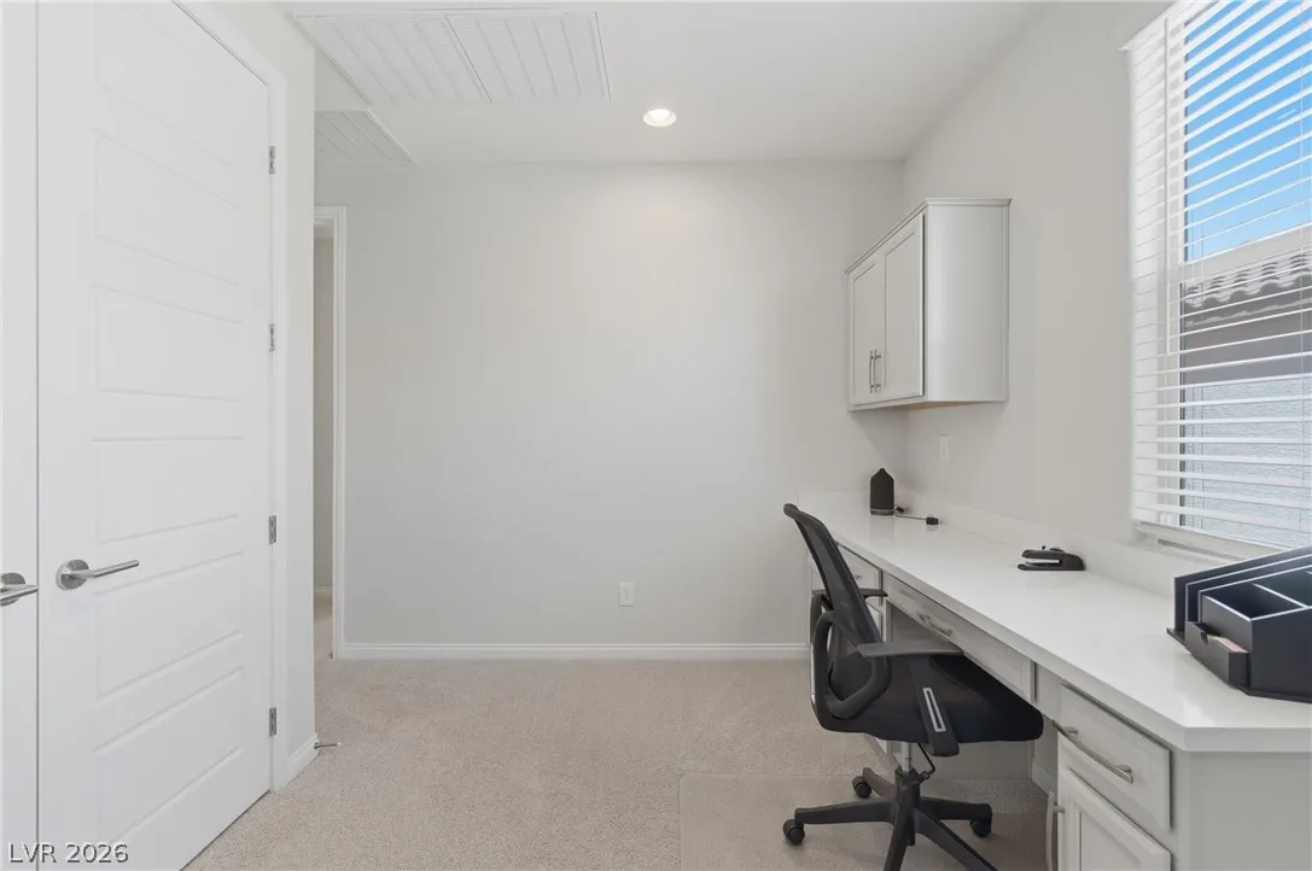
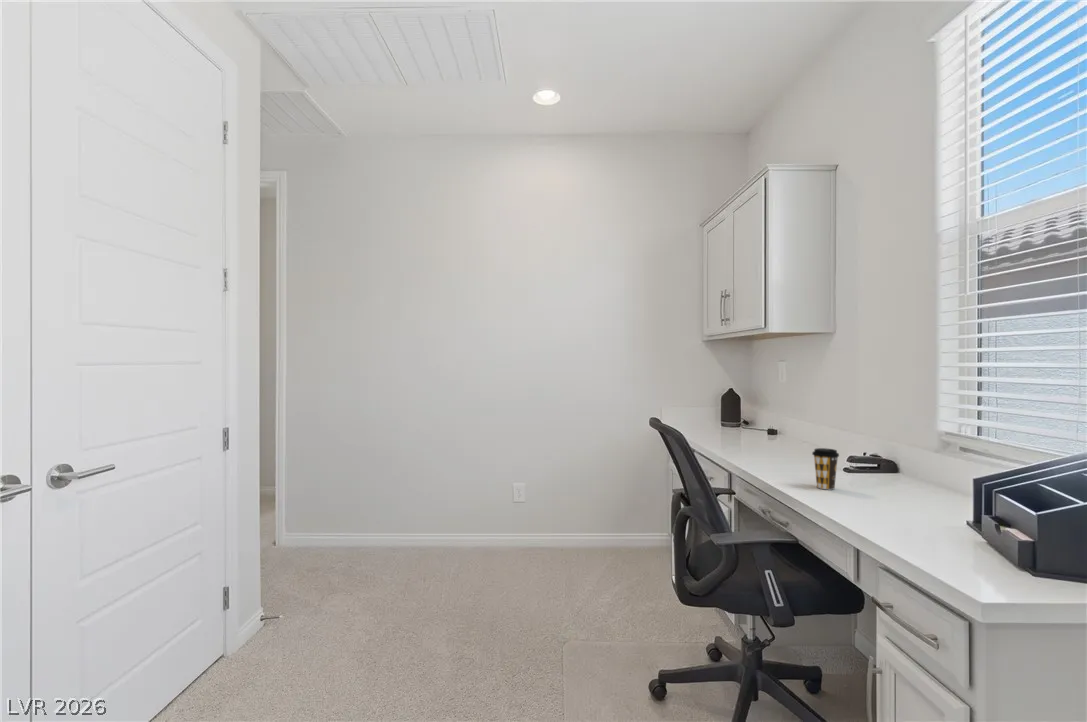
+ coffee cup (825, 468)
